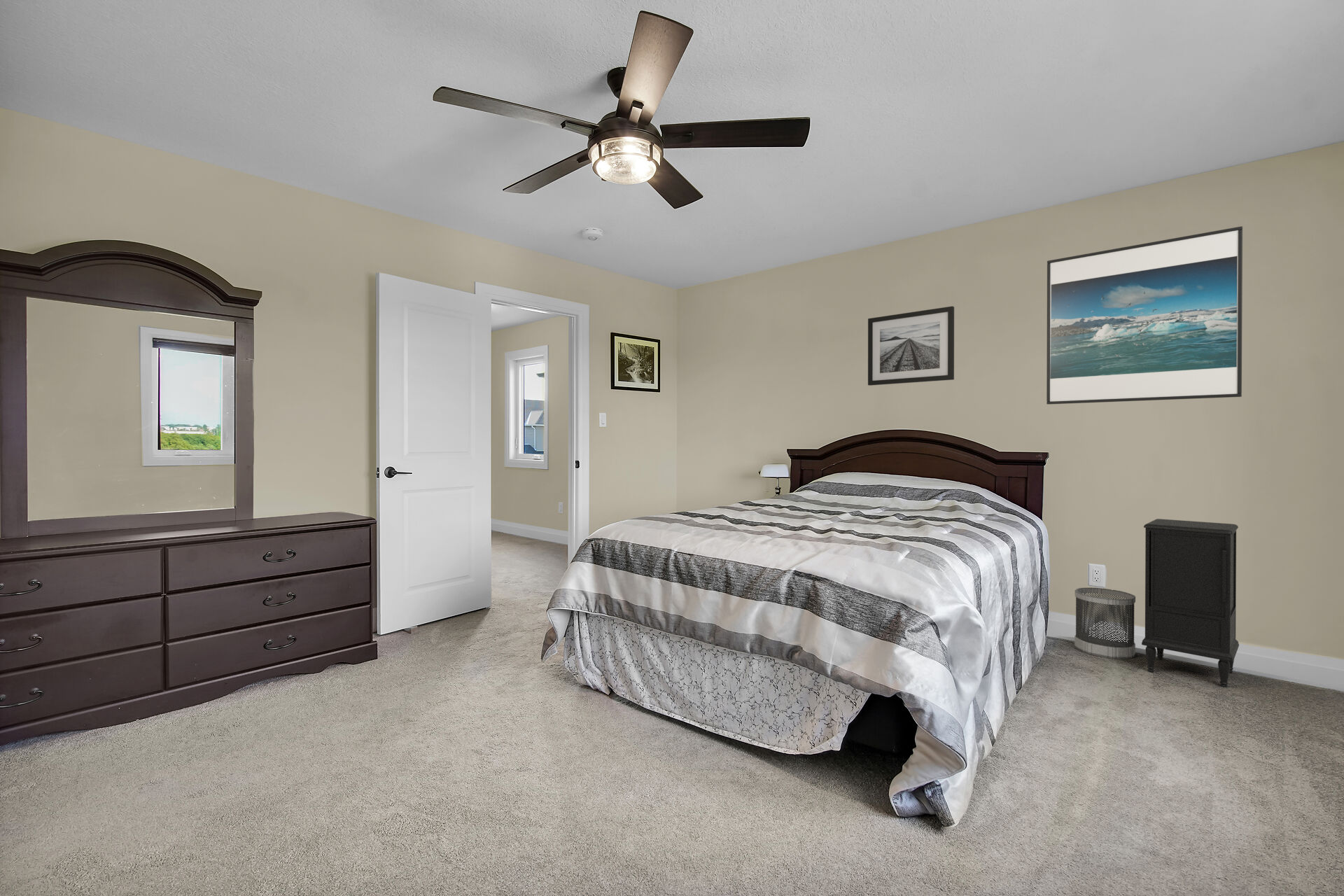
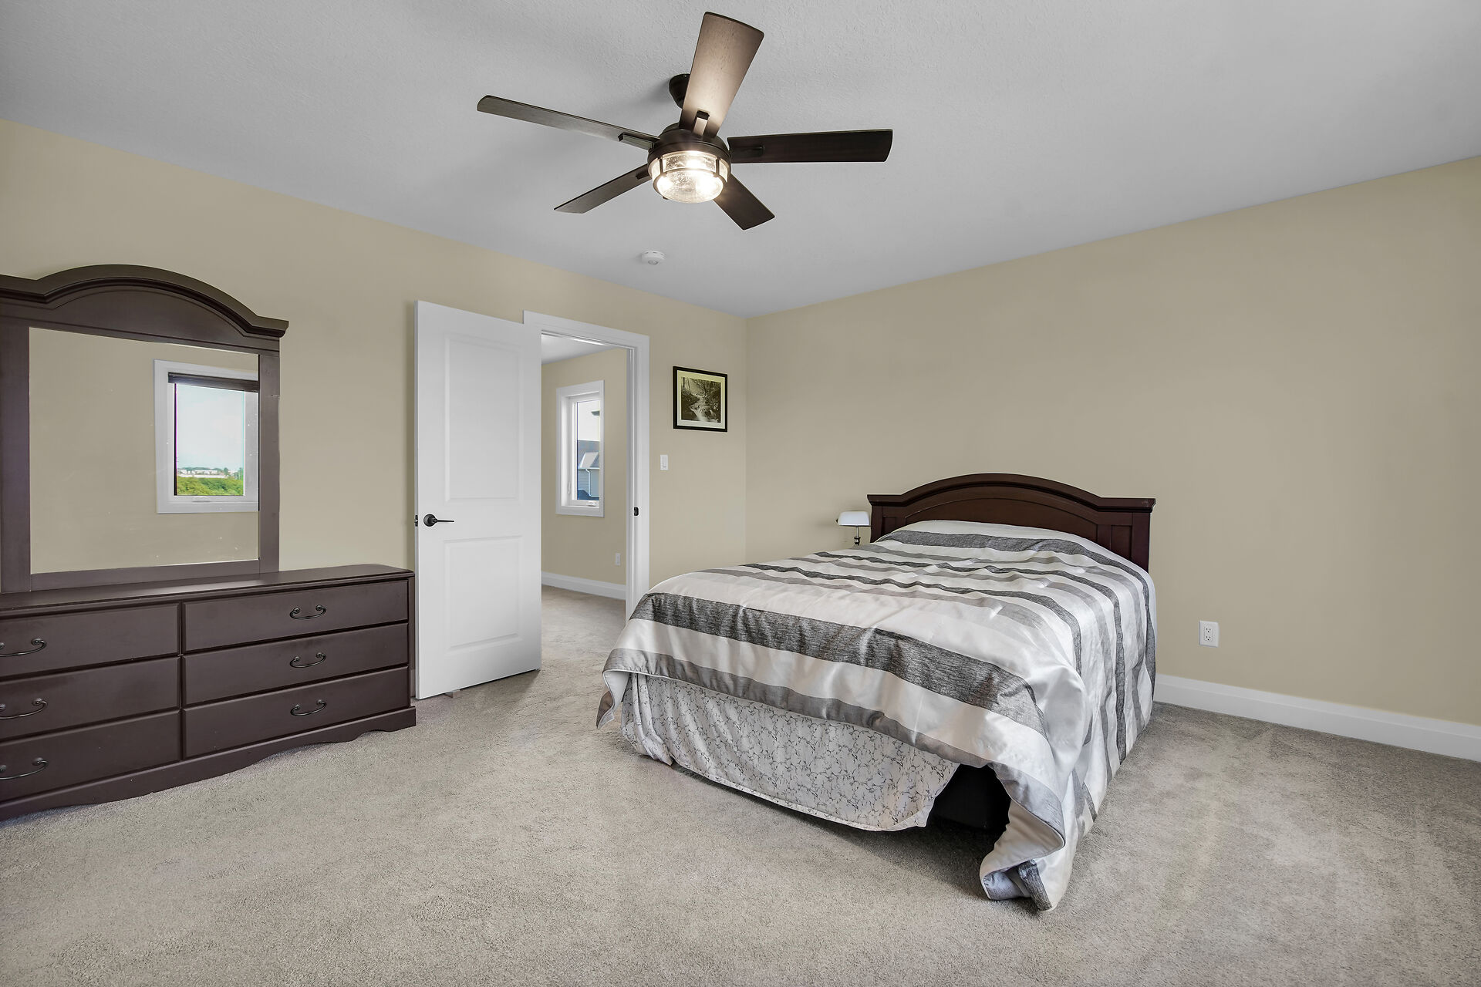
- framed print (1136, 323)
- nightstand (1190, 598)
- wall art (909, 347)
- wastebasket (1104, 622)
